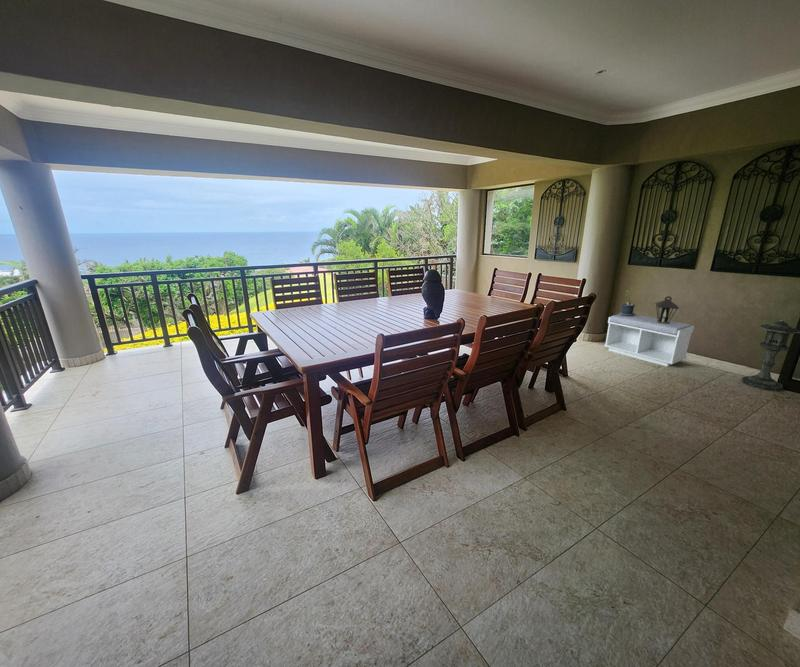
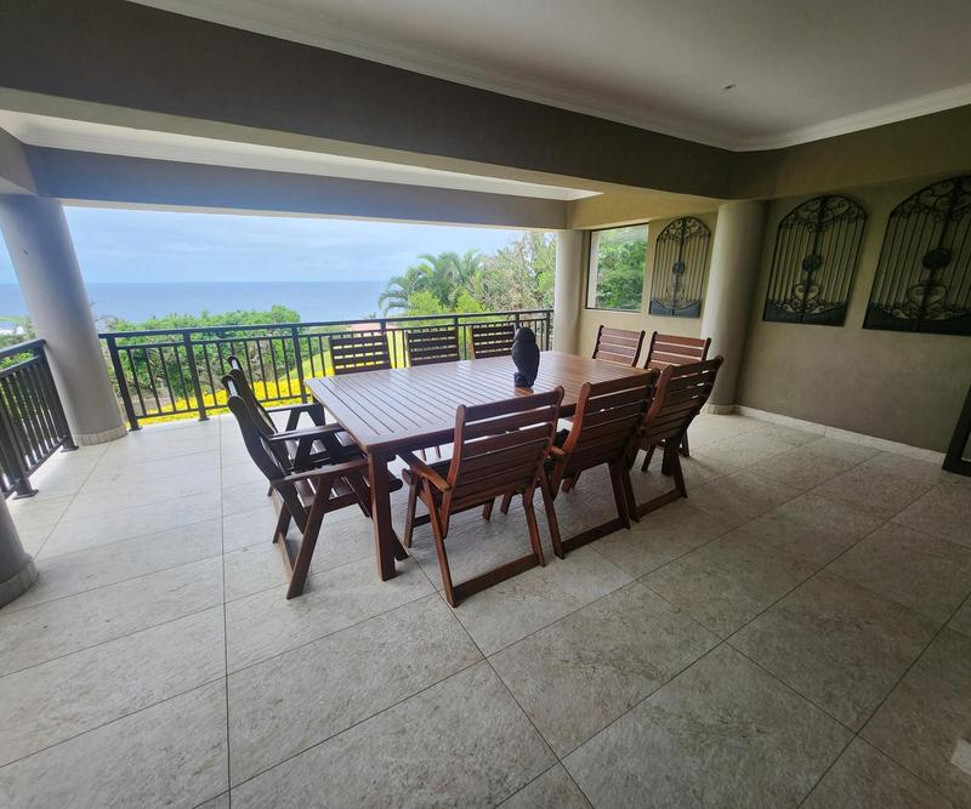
- lantern (665, 309)
- bench (645, 337)
- lantern (771, 353)
- potted plant (627, 303)
